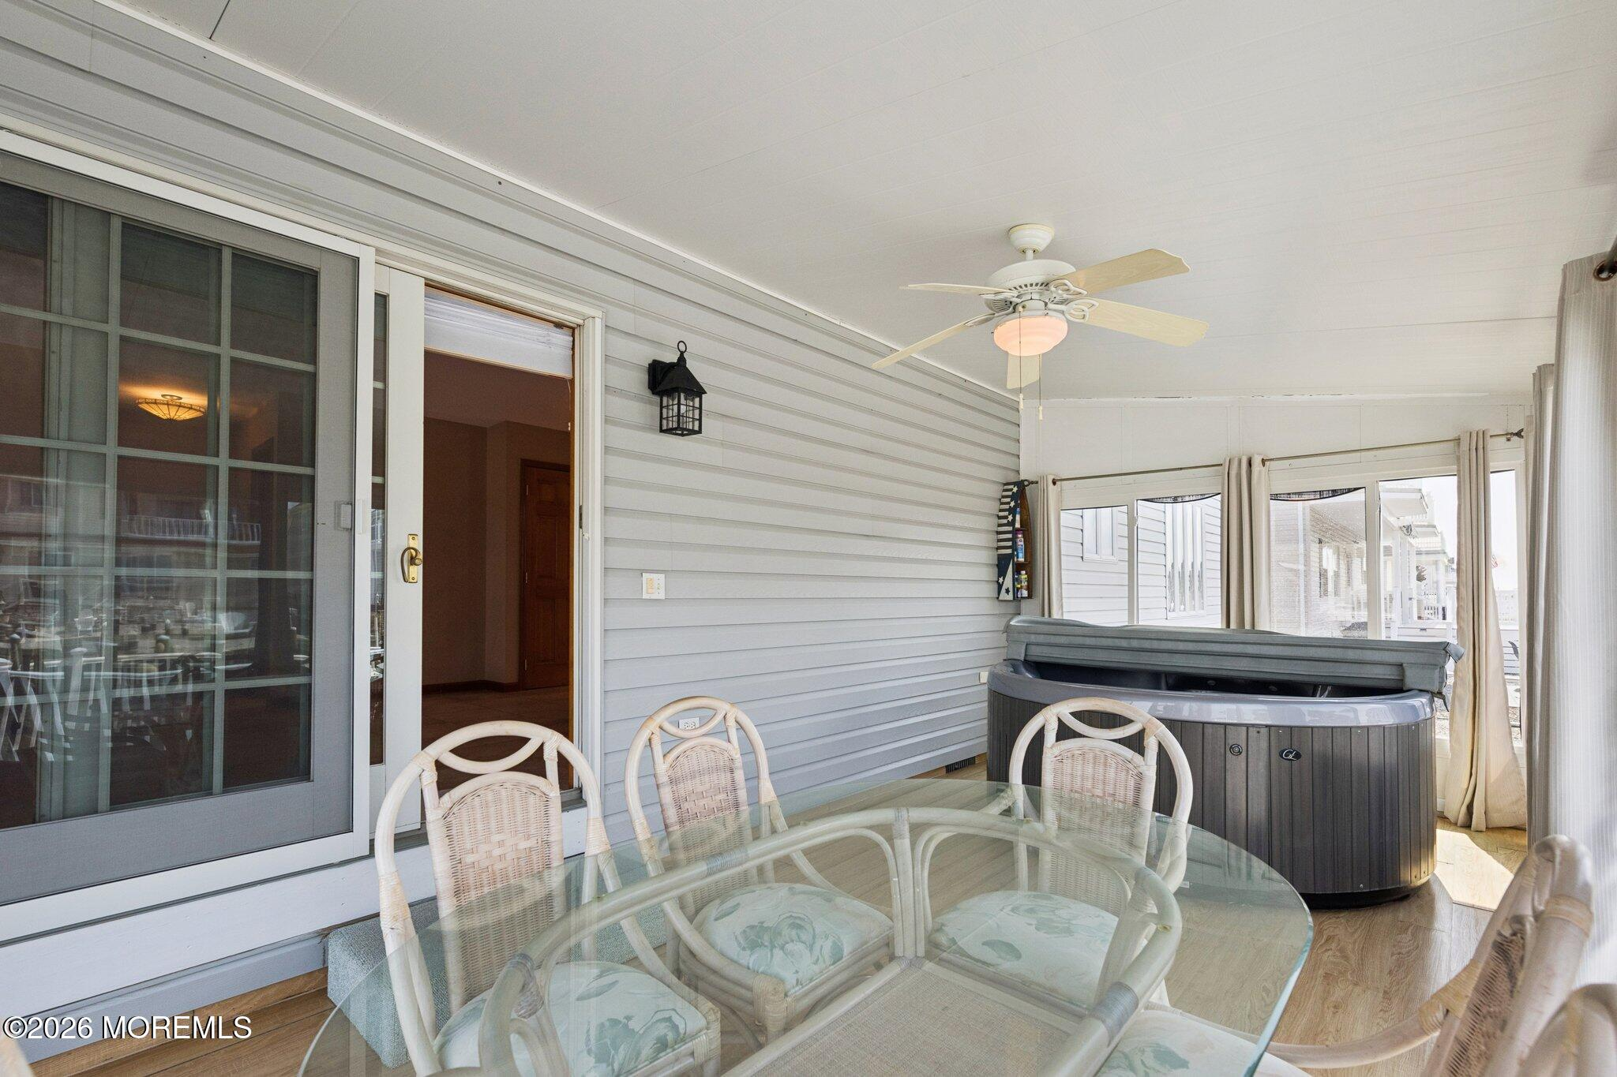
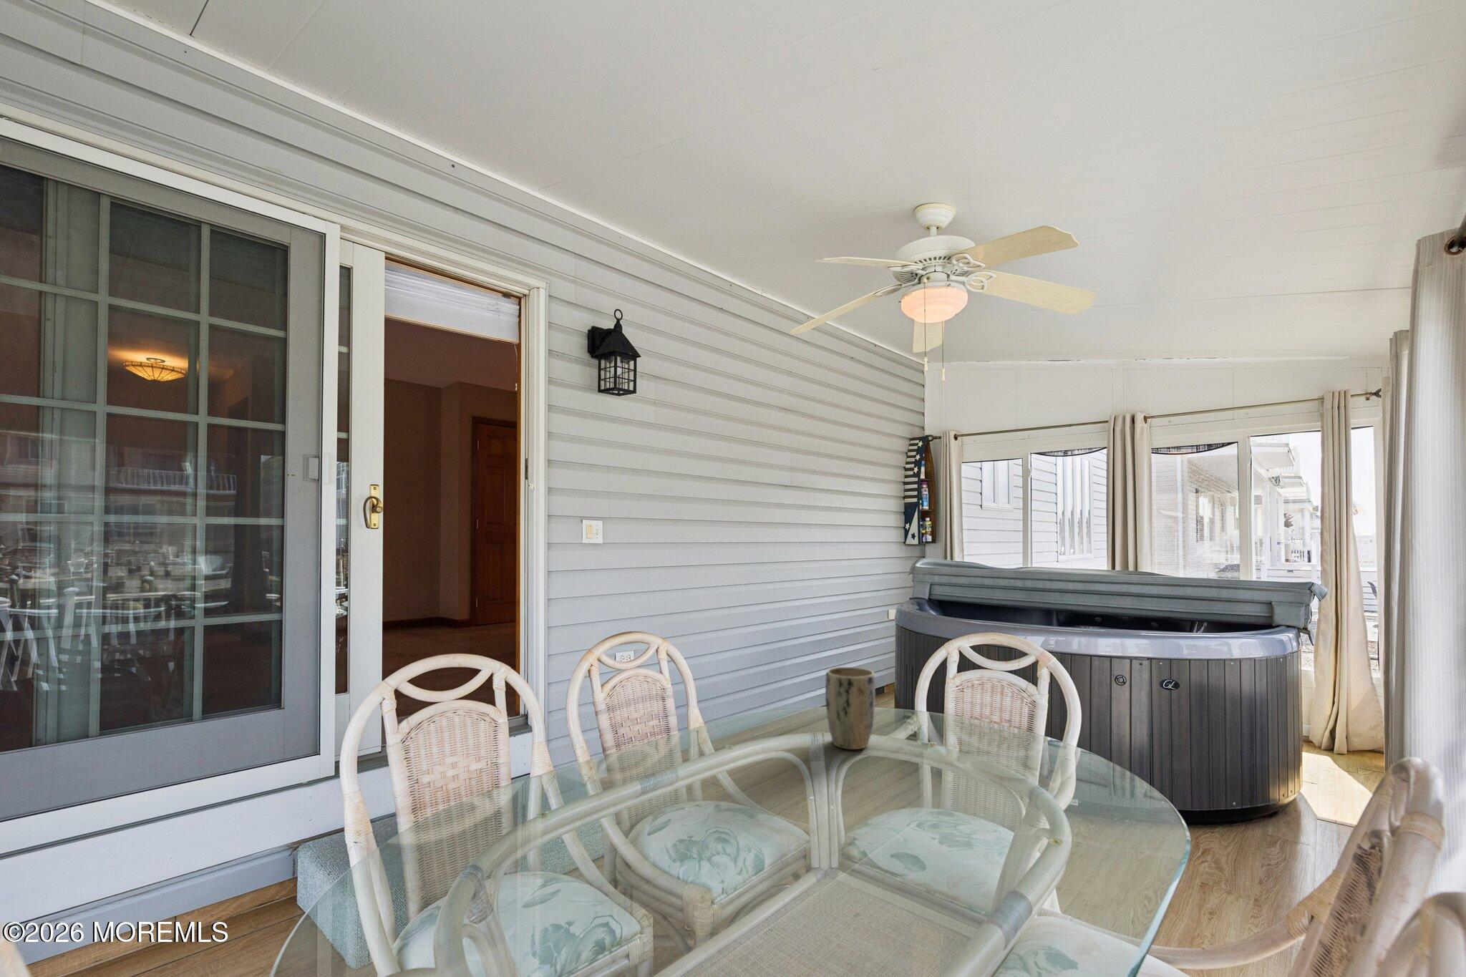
+ plant pot (850, 708)
